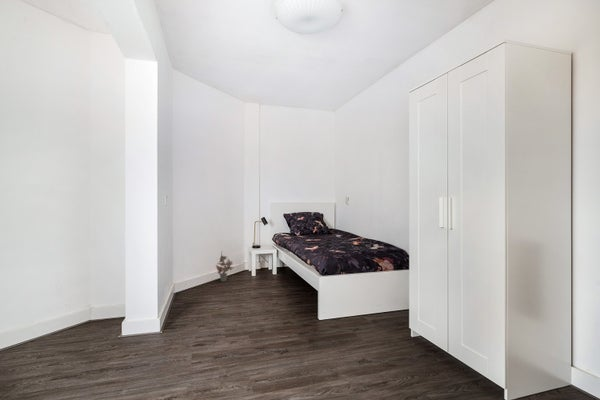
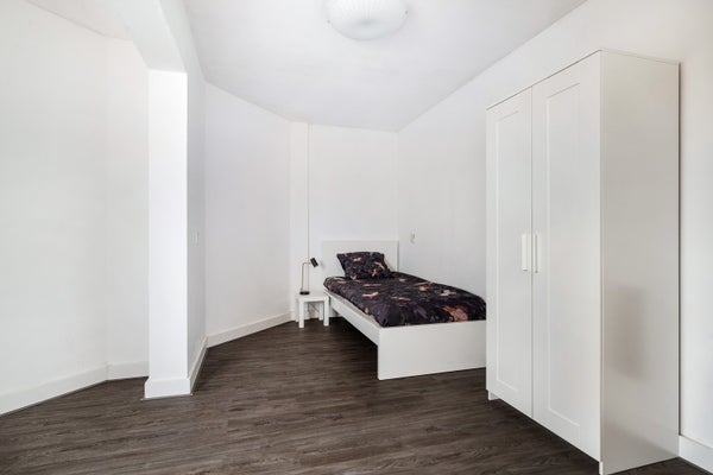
- potted plant (223, 265)
